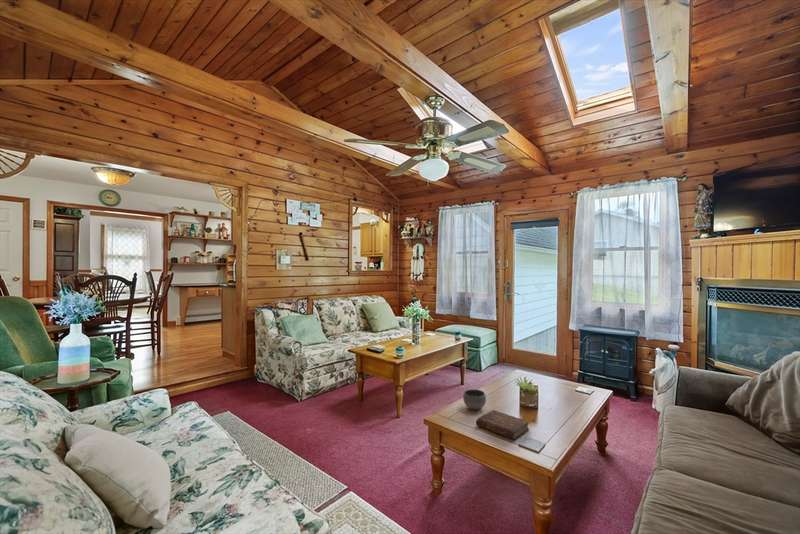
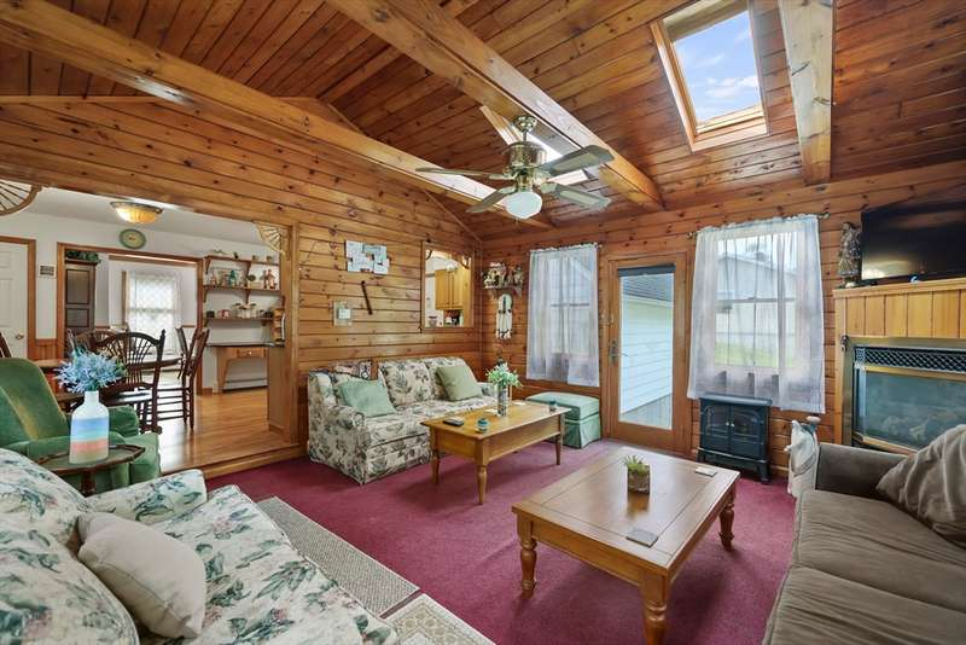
- book (502, 424)
- bowl (474, 400)
